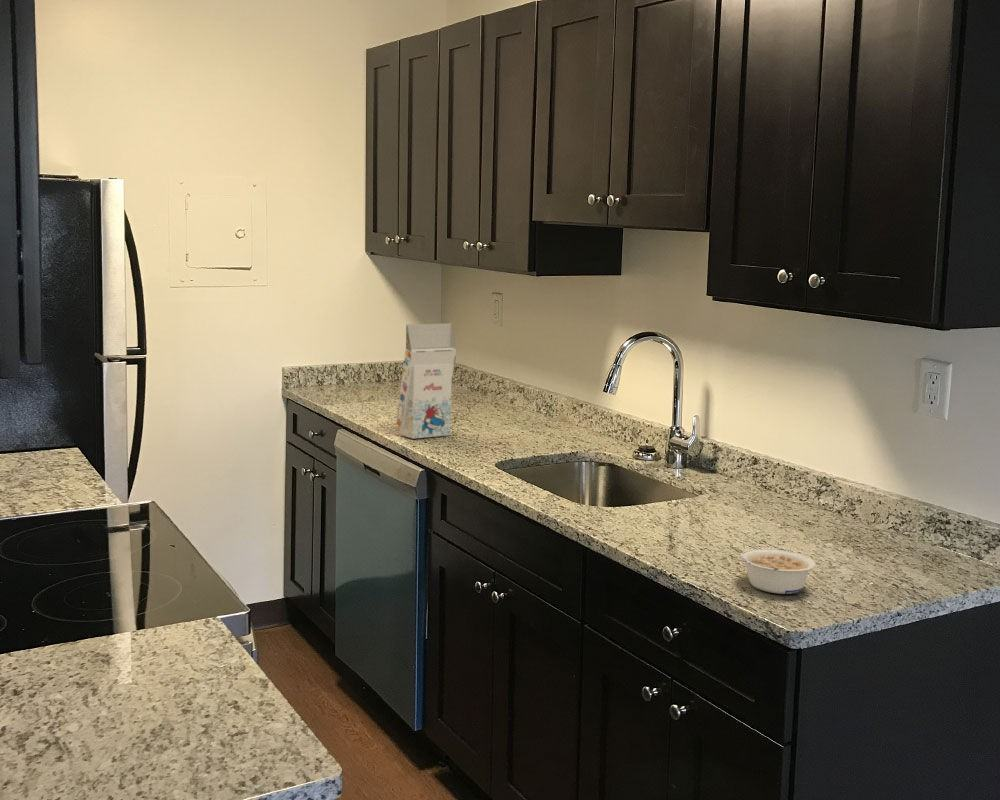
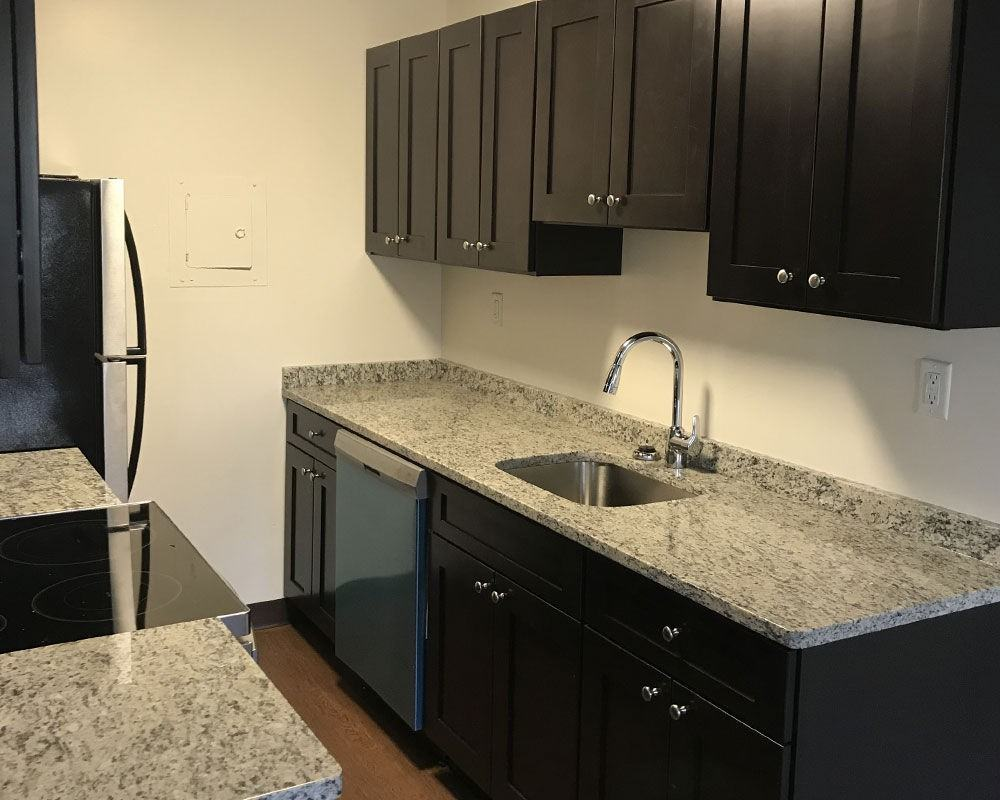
- gift box (426, 379)
- legume (778, 570)
